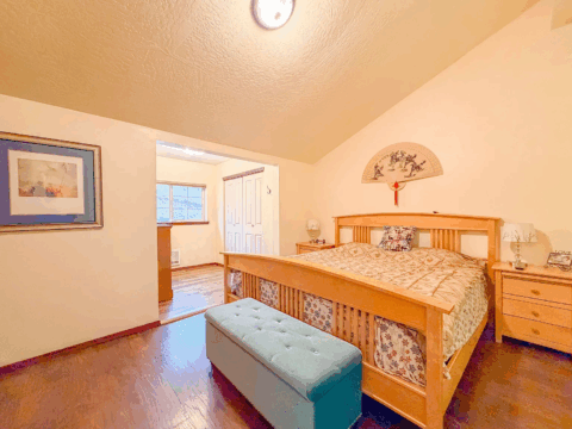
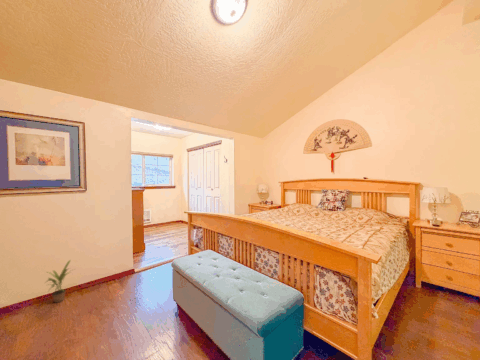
+ potted plant (61, 283)
